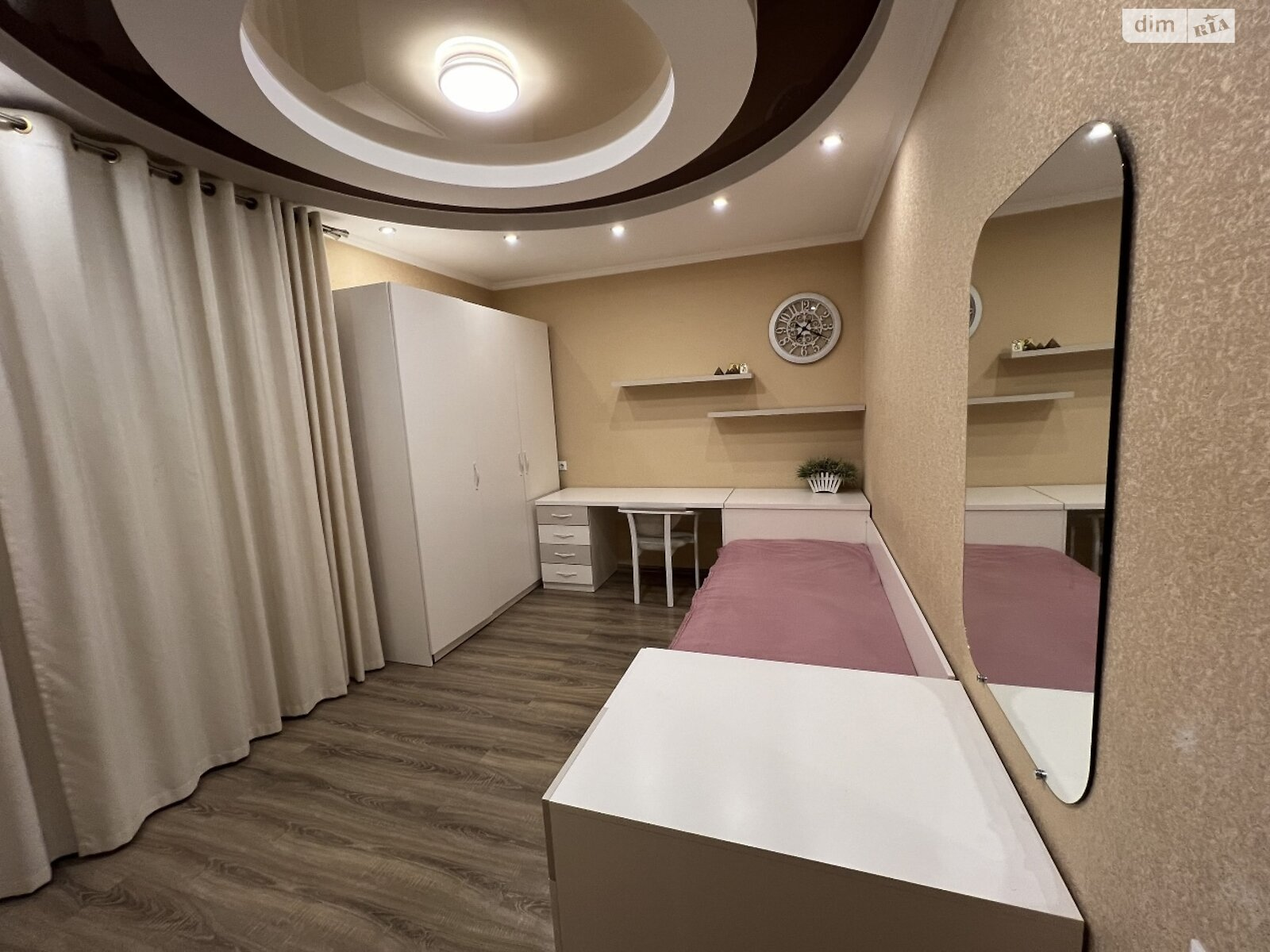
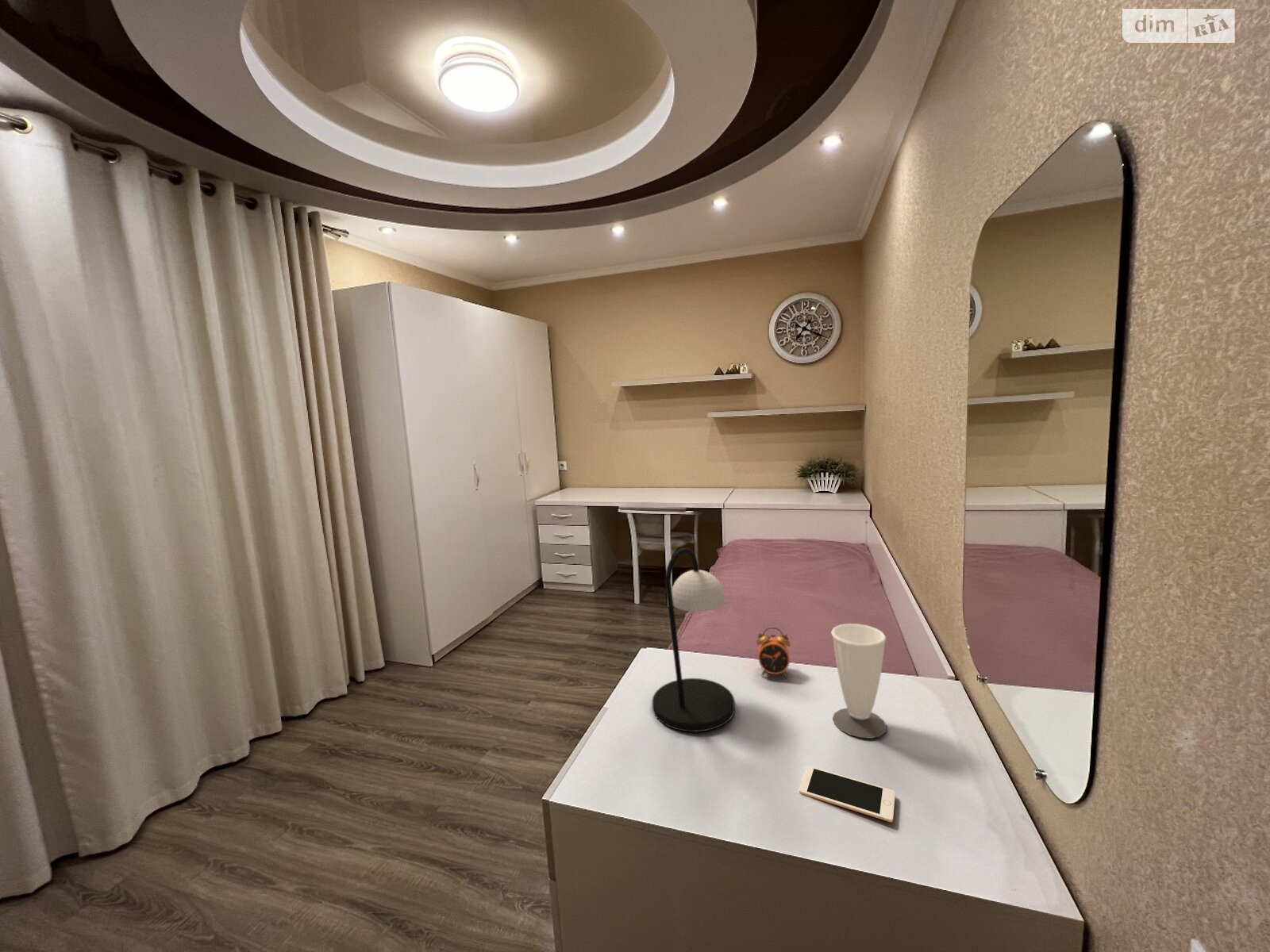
+ cell phone (846, 792)
+ table lamp (676, 631)
+ cup (858, 678)
+ alarm clock (773, 651)
